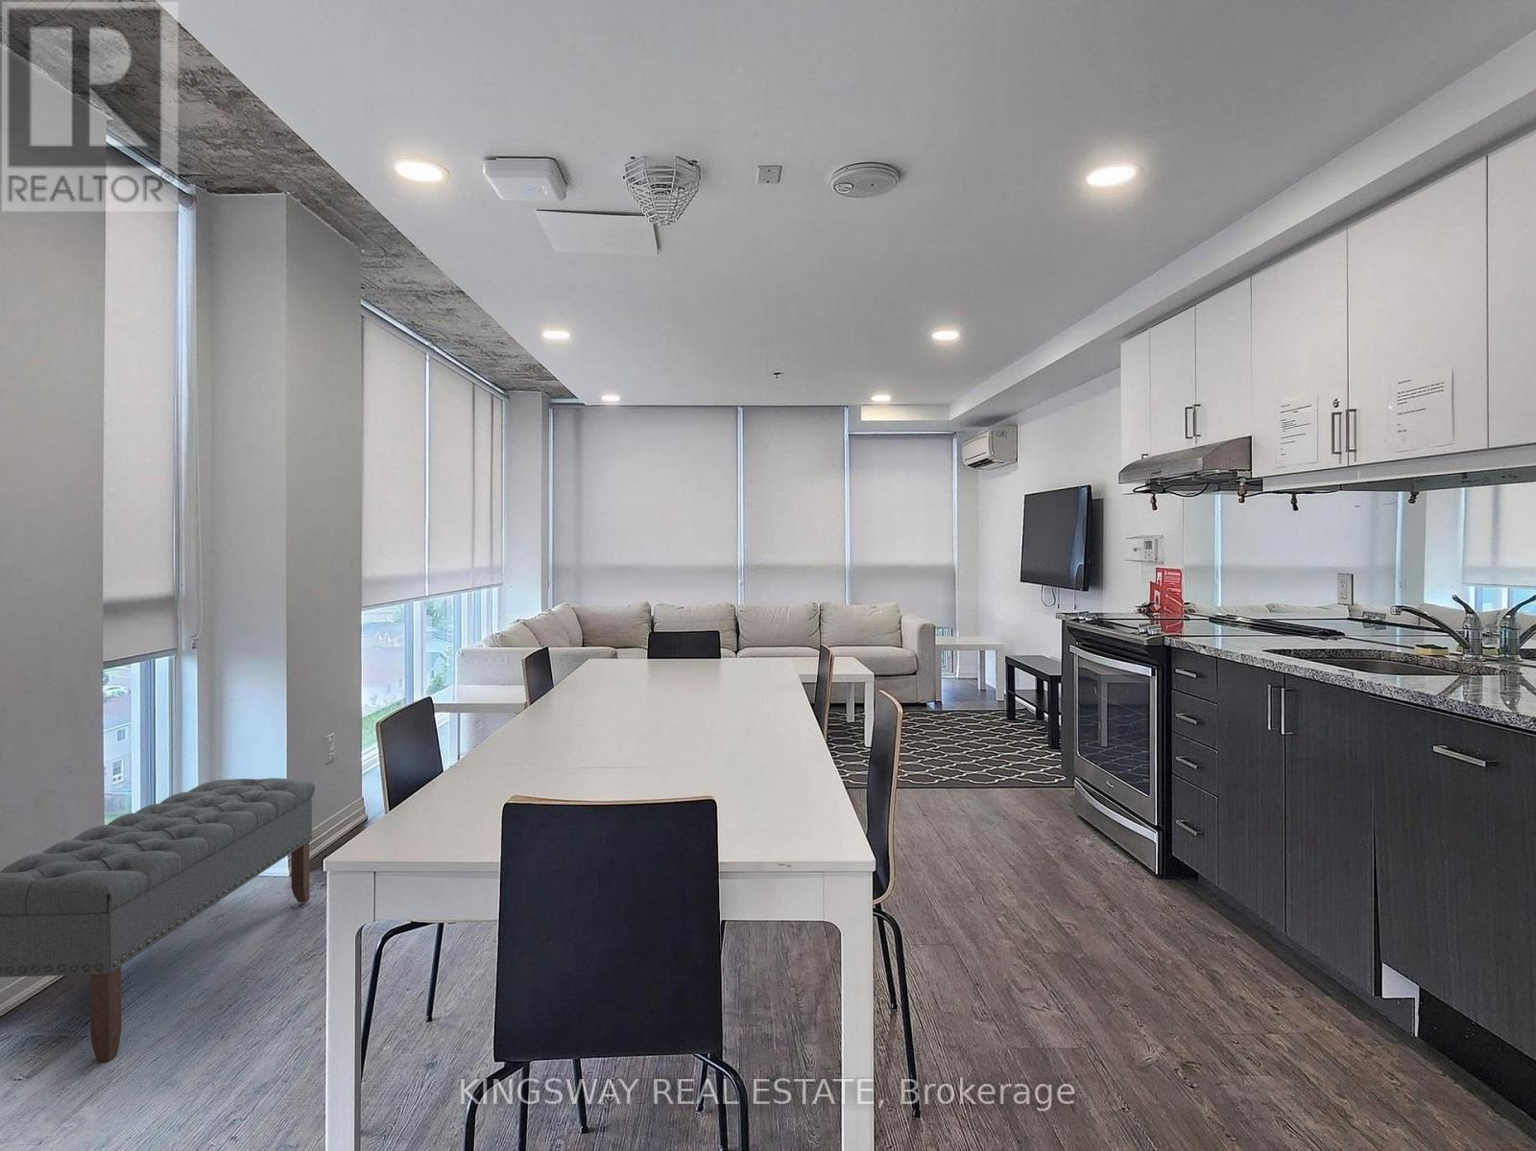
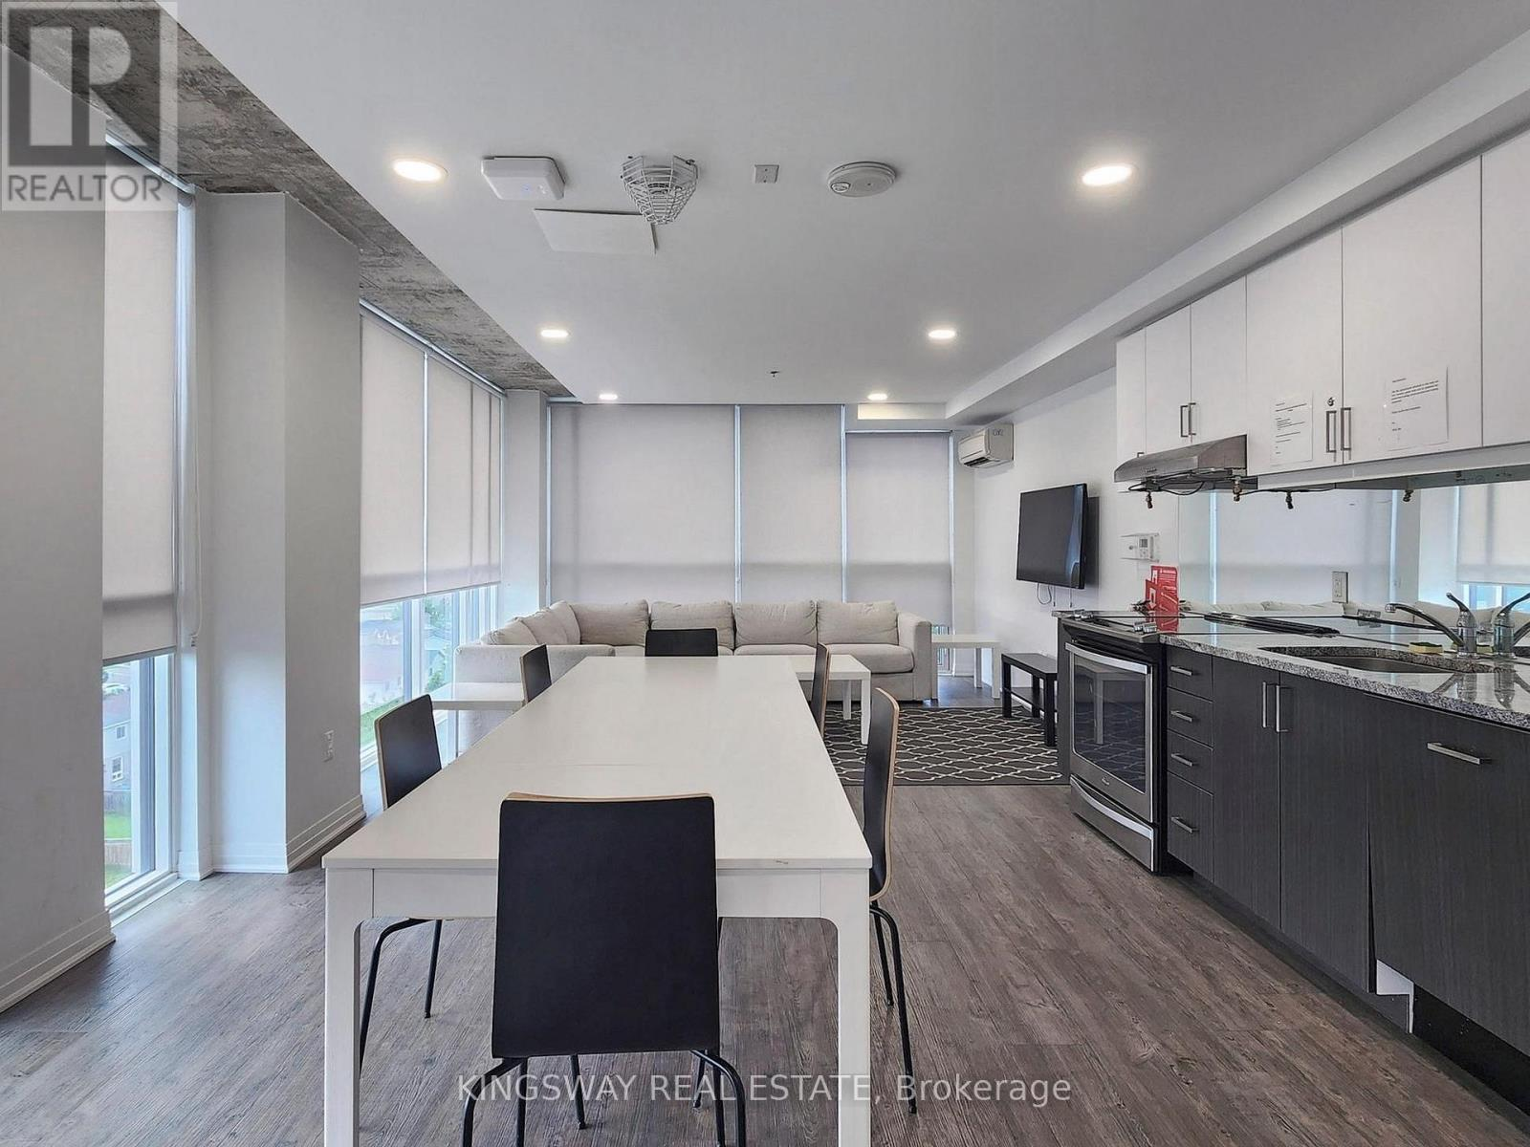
- bench (167, 892)
